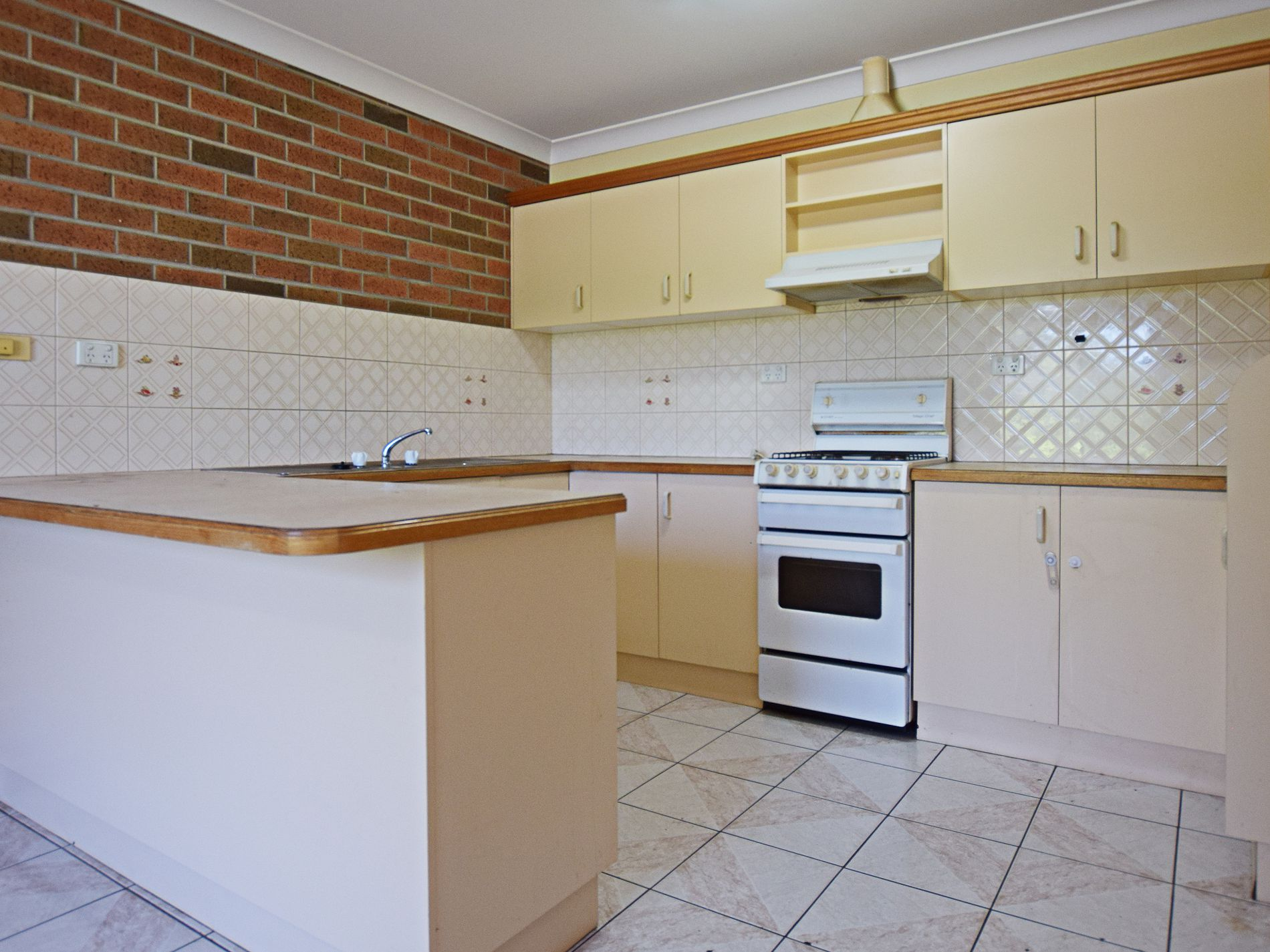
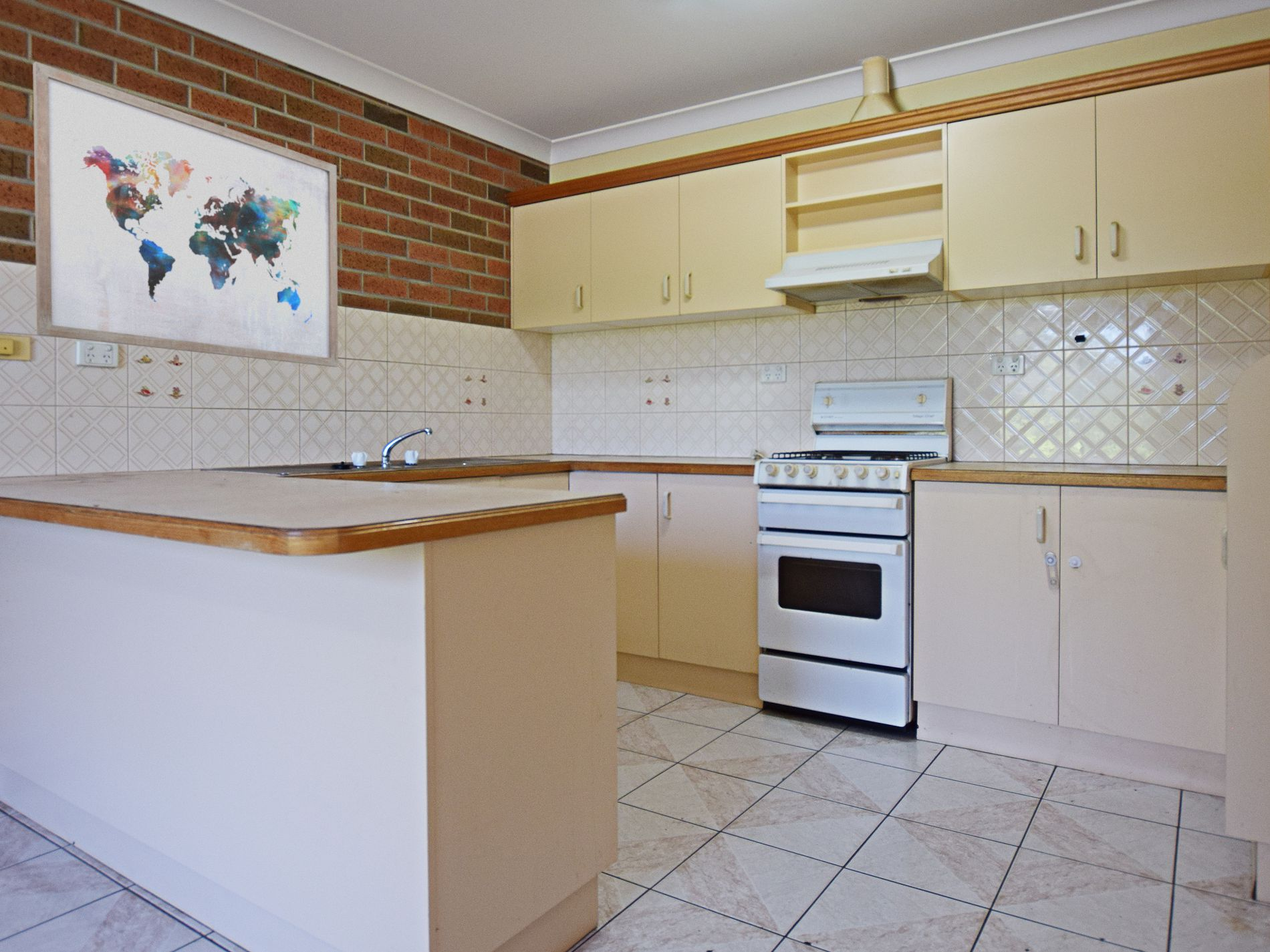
+ wall art (208, 238)
